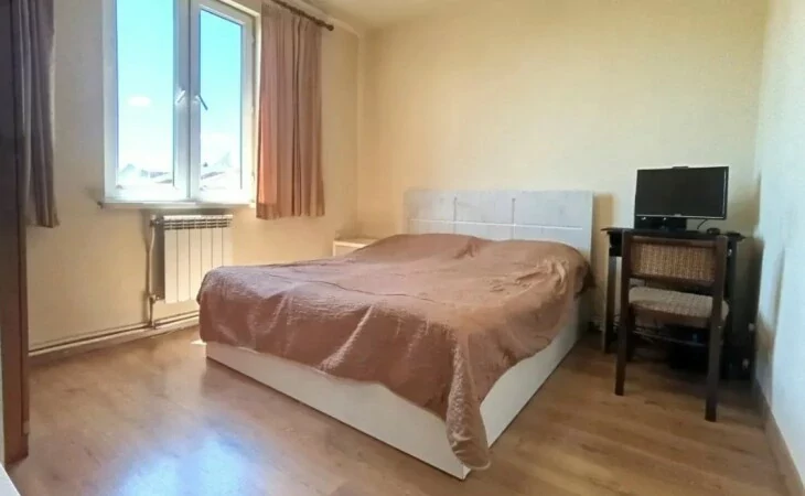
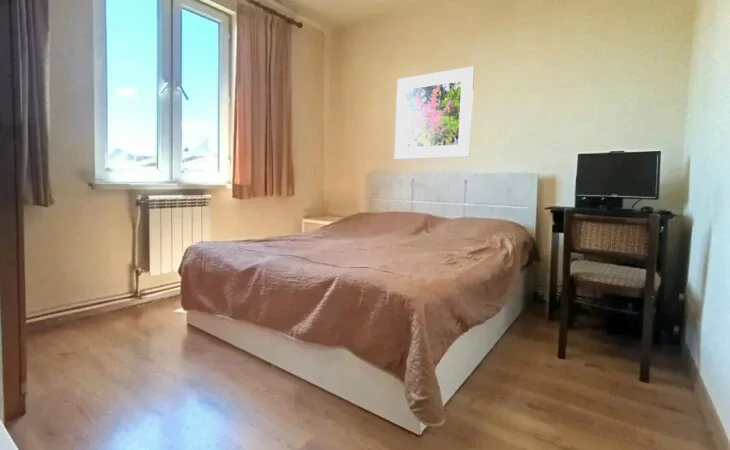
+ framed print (431, 116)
